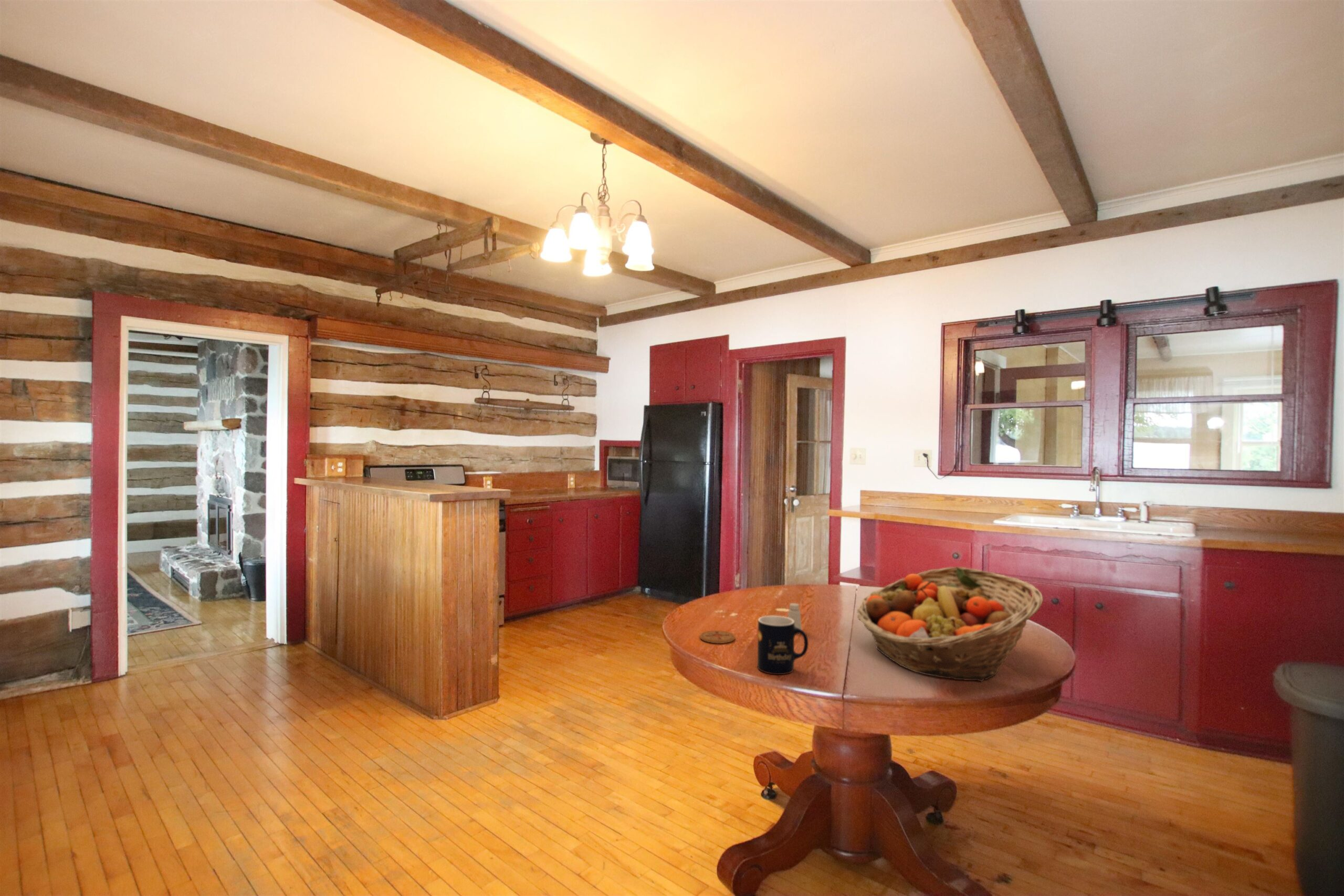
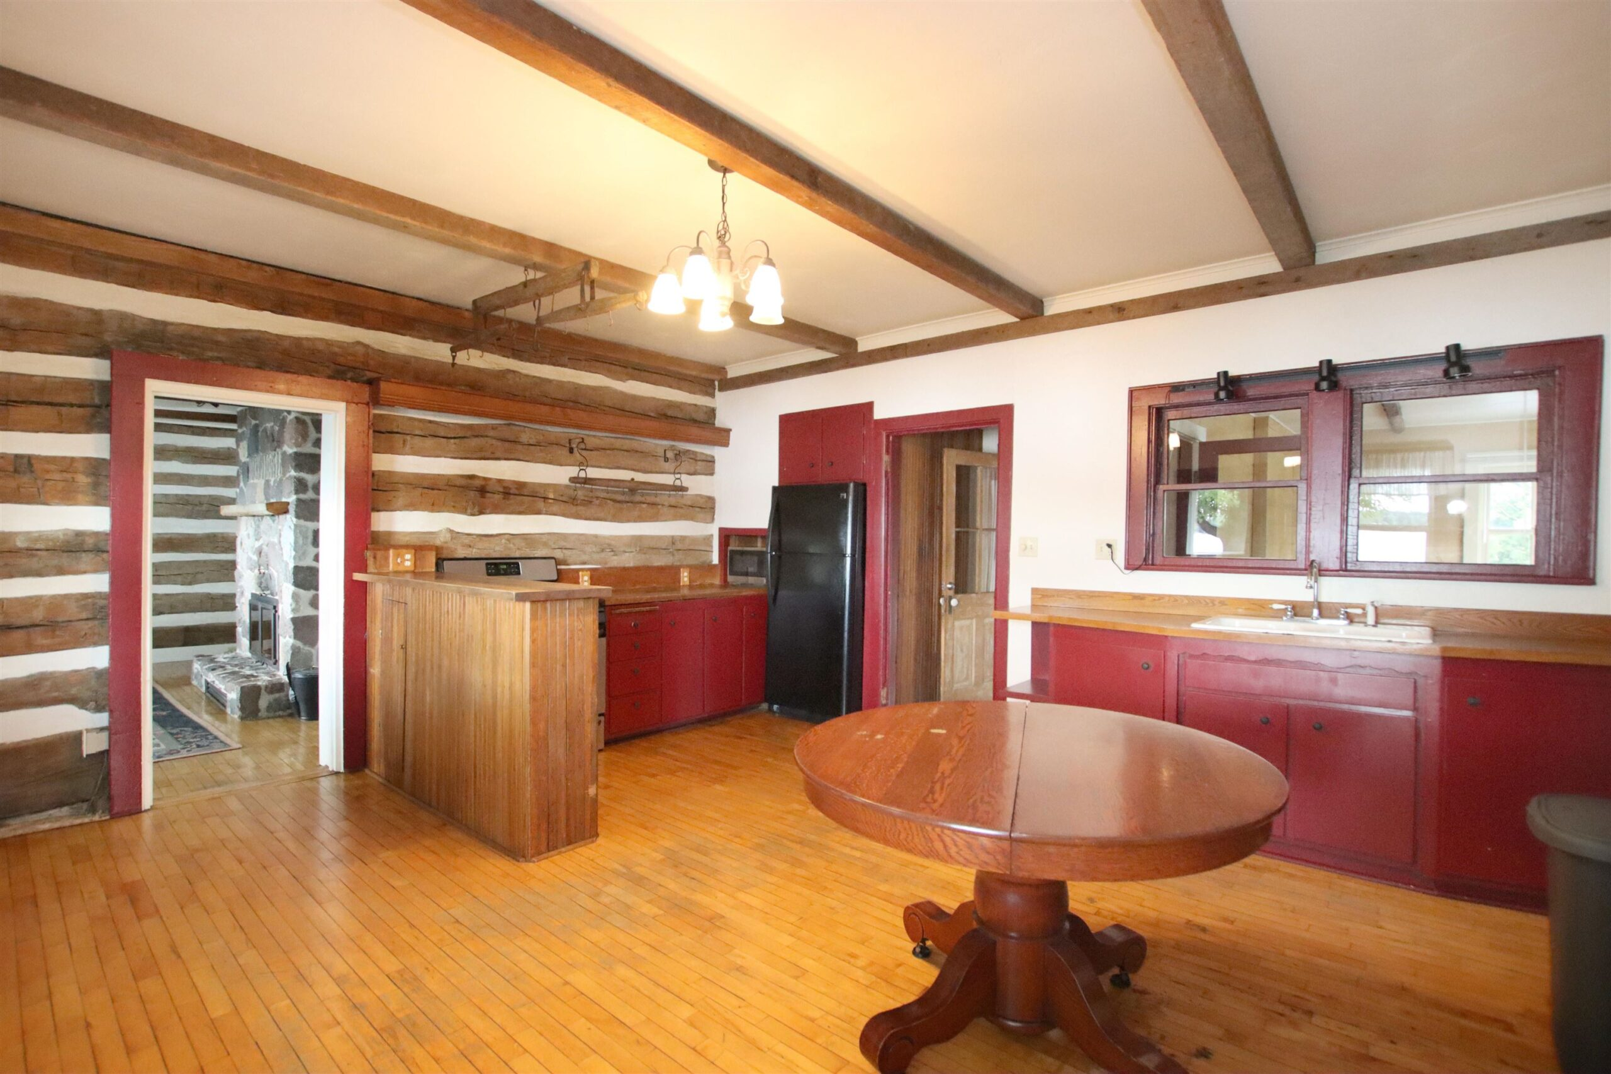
- fruit basket (943, 616)
- coaster (717, 637)
- saltshaker (794, 617)
- mug (782, 644)
